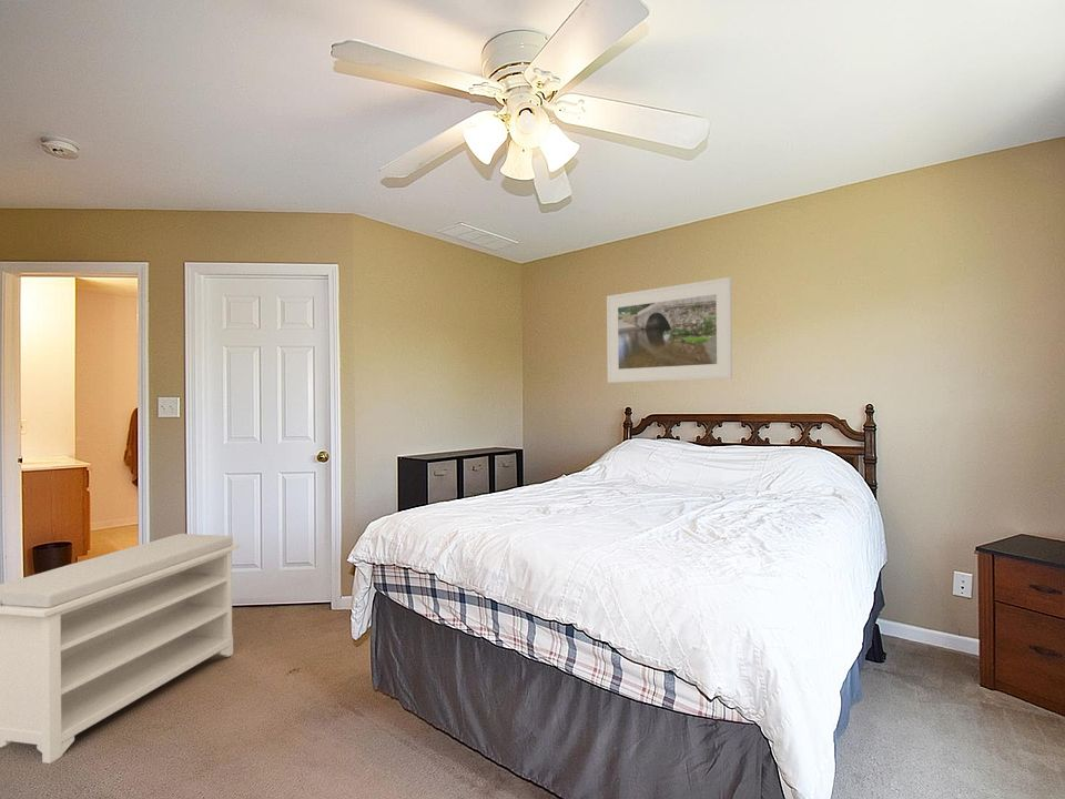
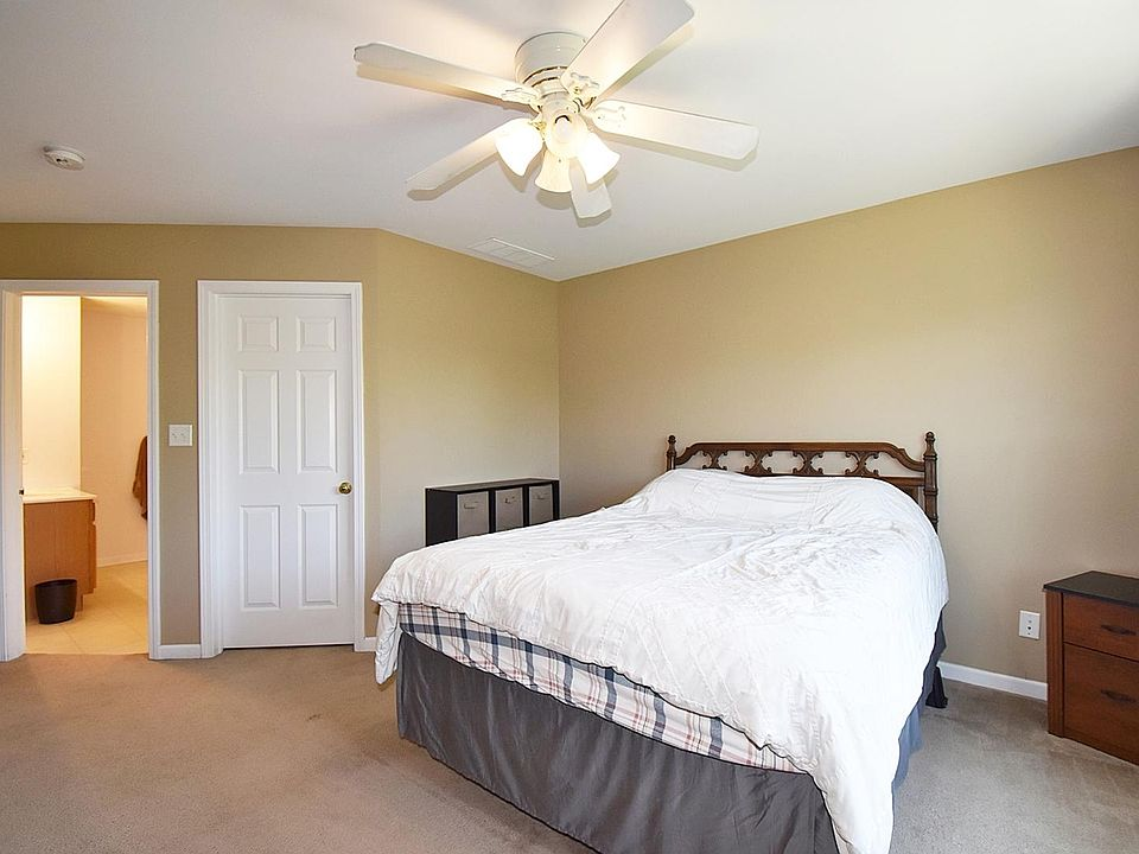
- bench (125, 626)
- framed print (665, 334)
